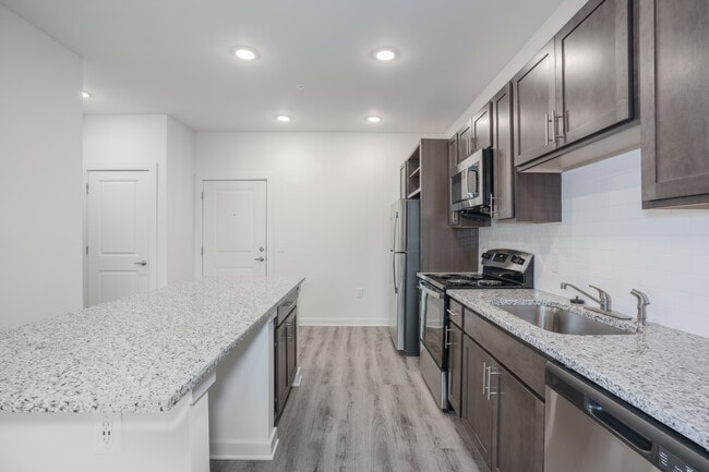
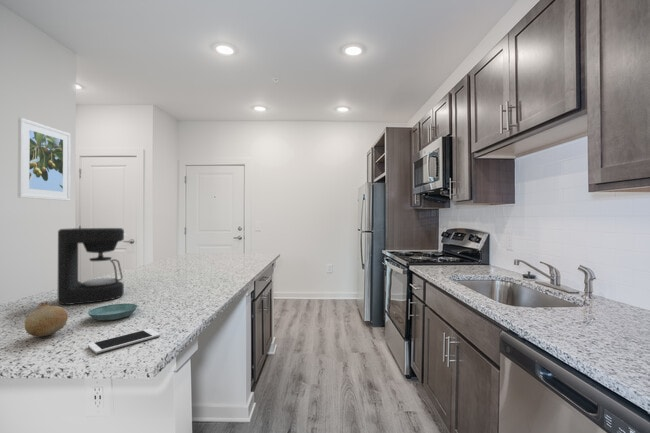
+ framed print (46, 162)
+ cell phone (125, 339)
+ coffee maker (92, 260)
+ fruit (46, 319)
+ saucer (113, 312)
